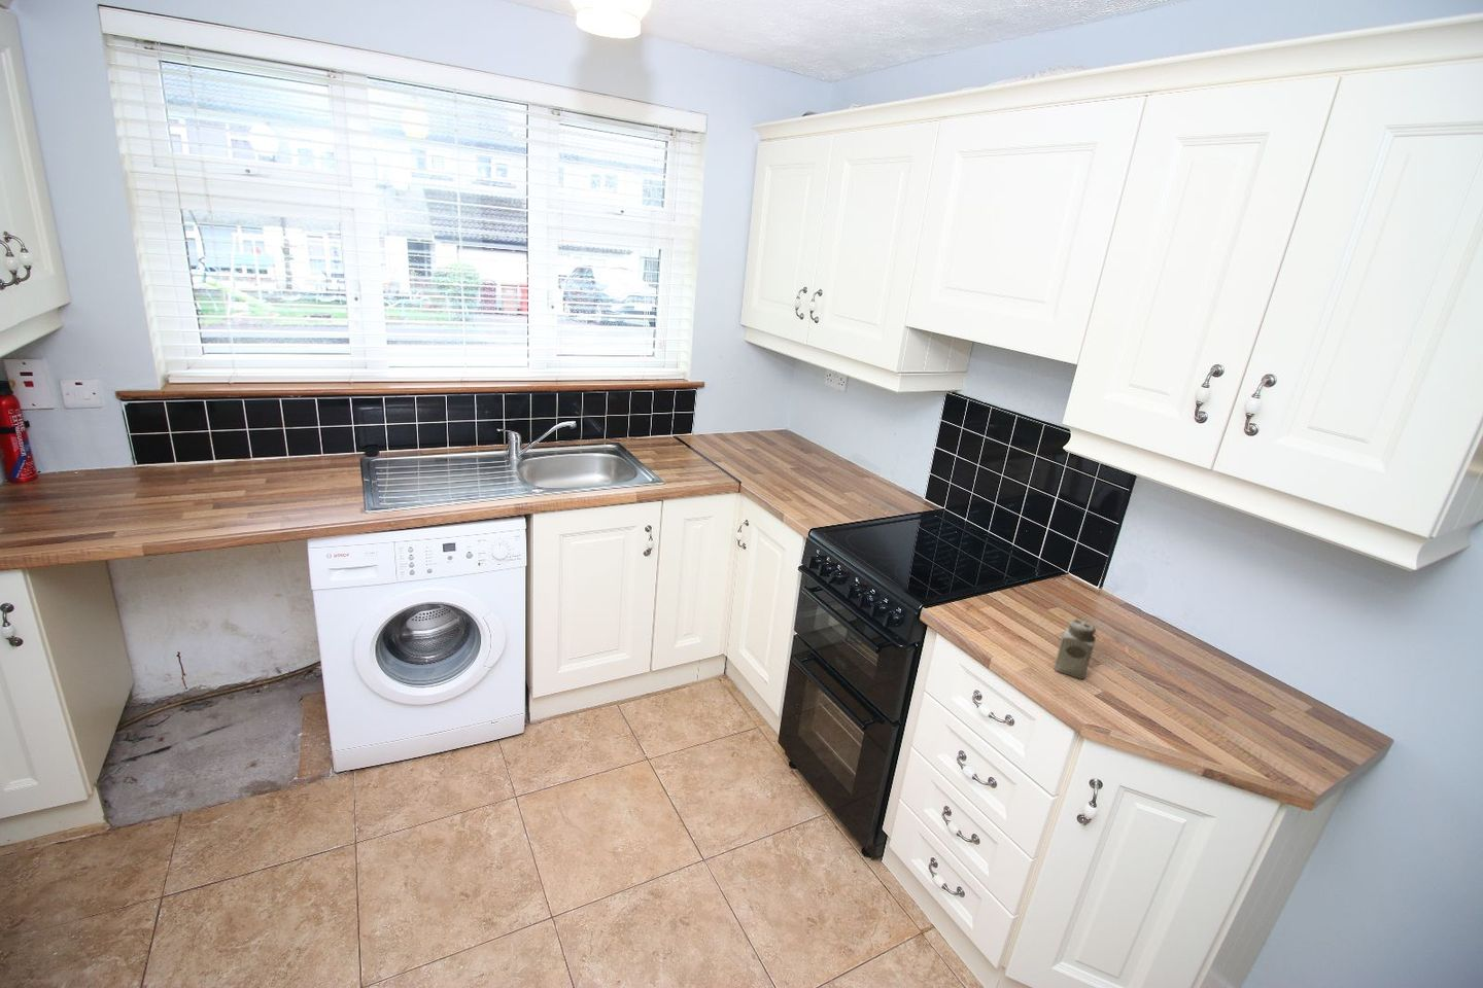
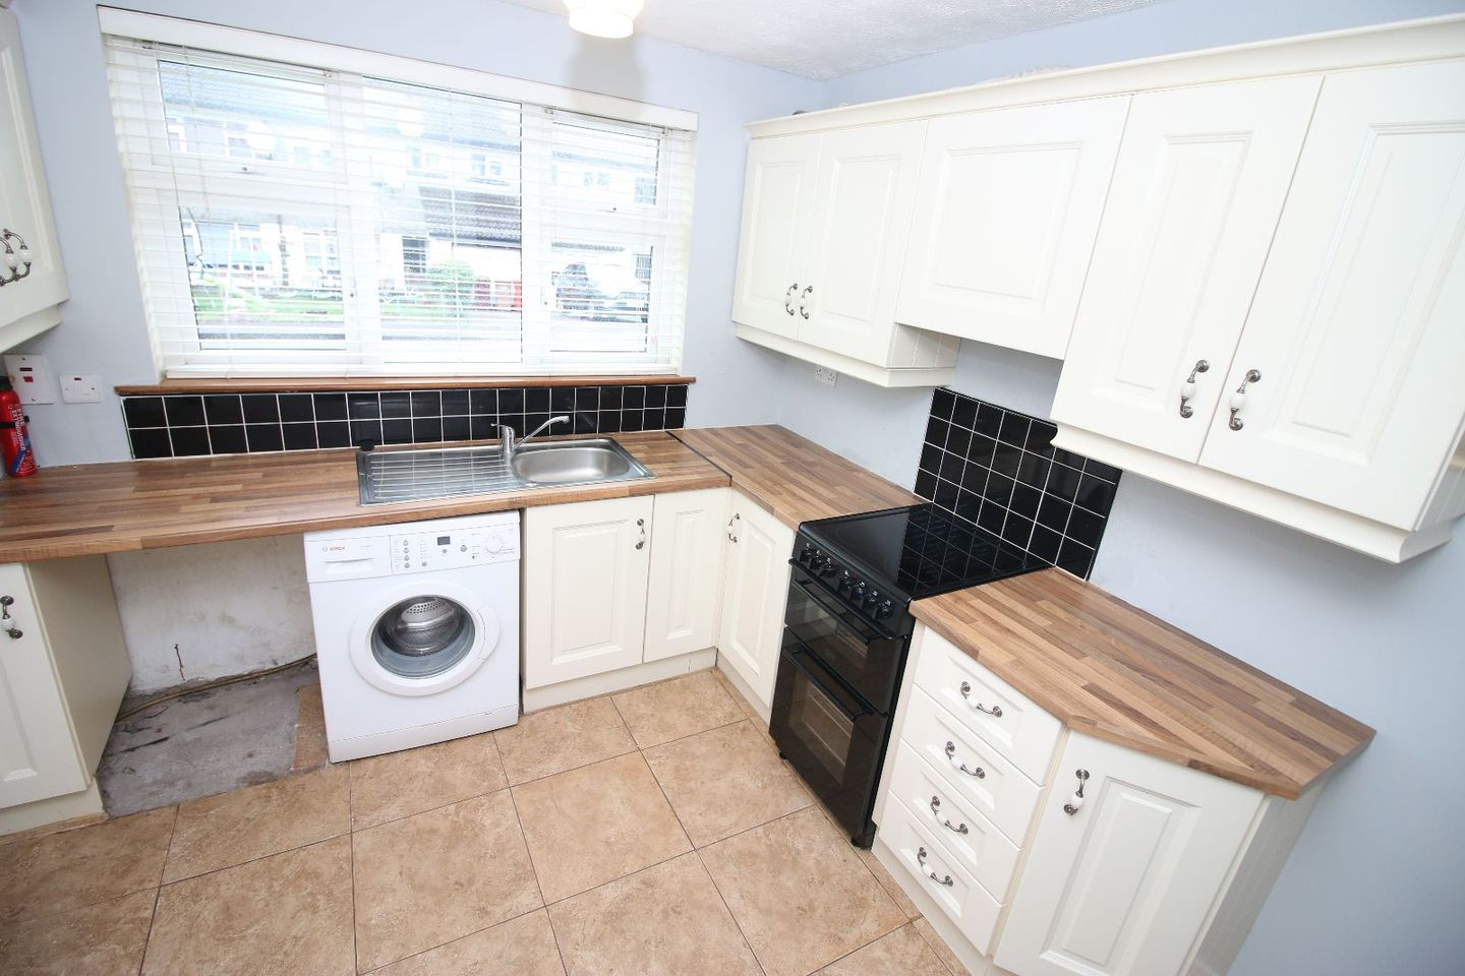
- salt shaker (1076, 646)
